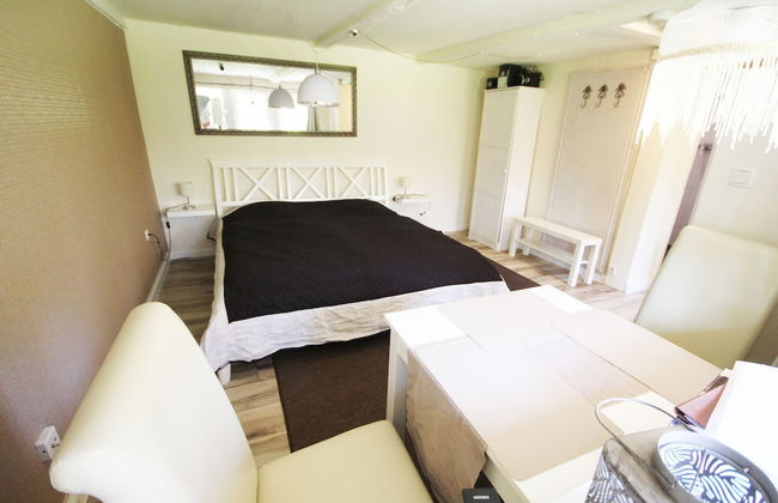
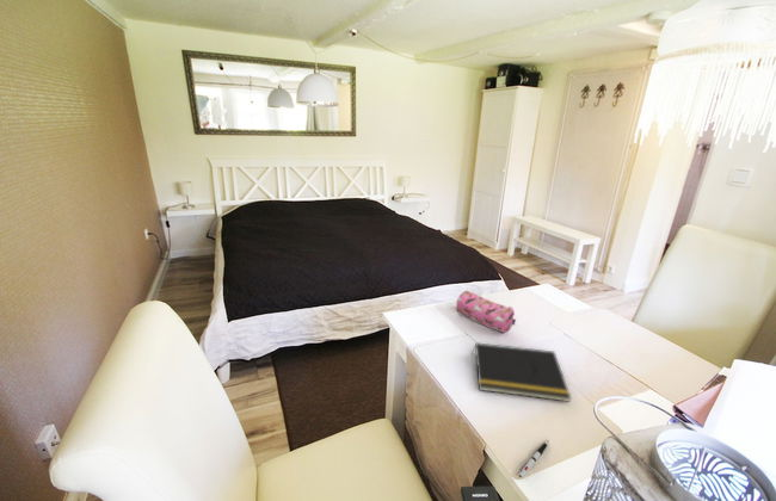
+ pencil case (484, 310)
+ pen (535, 457)
+ notepad (518, 369)
